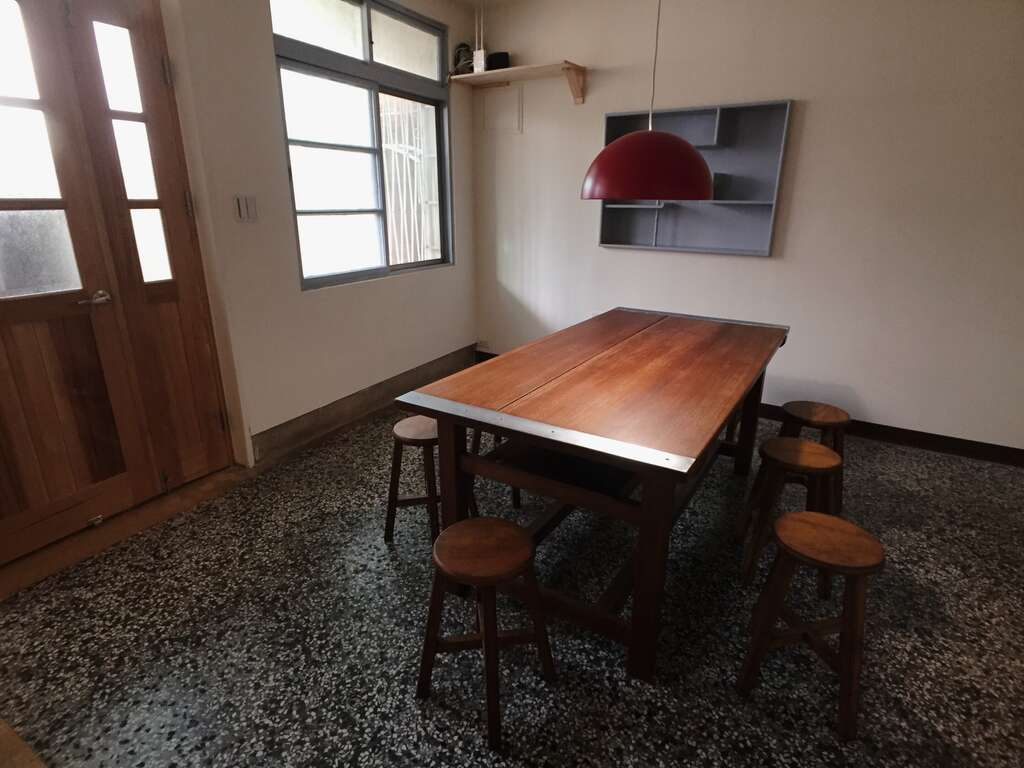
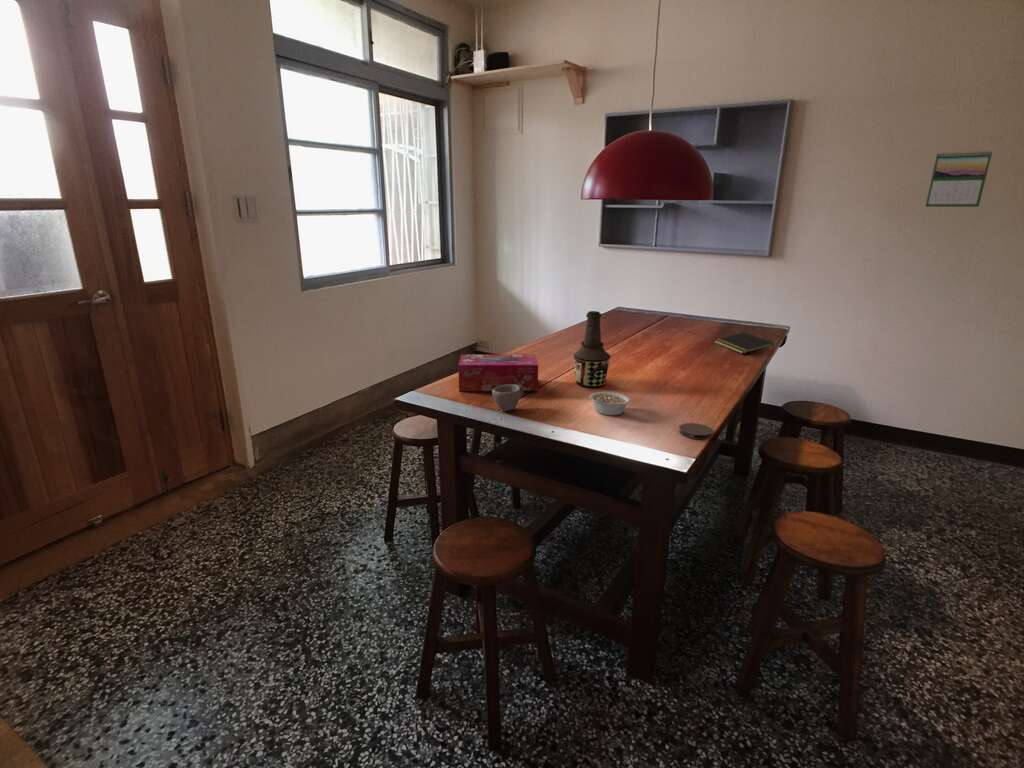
+ legume (611, 403)
+ coaster (695, 431)
+ cup (509, 397)
+ tissue box (498, 372)
+ calendar (957, 178)
+ notepad (743, 342)
+ bottle (592, 347)
